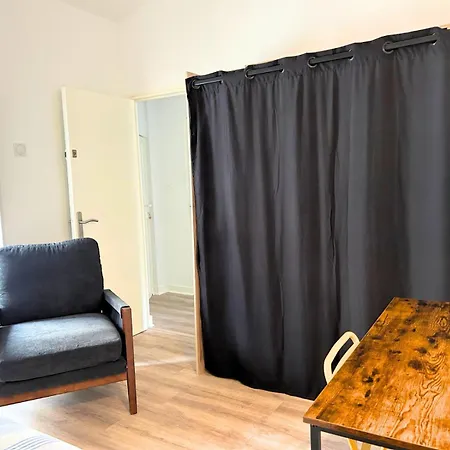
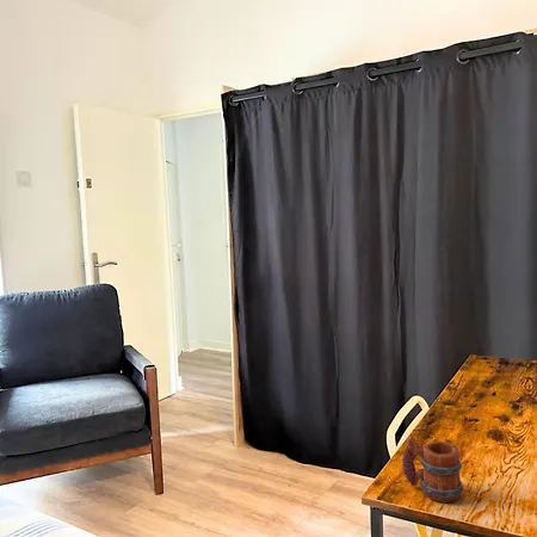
+ mug (432, 464)
